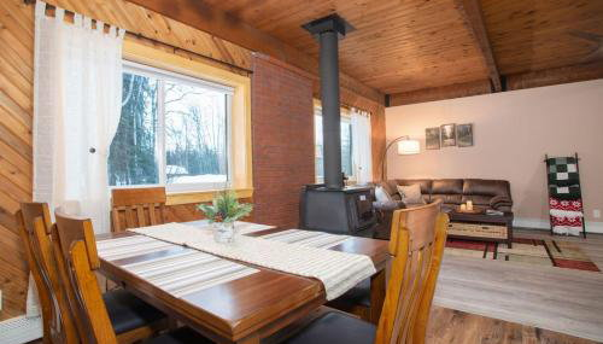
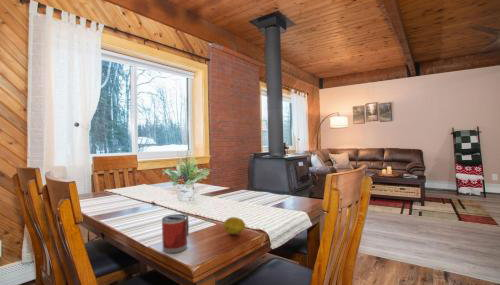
+ fruit (233, 225)
+ mug (177, 231)
